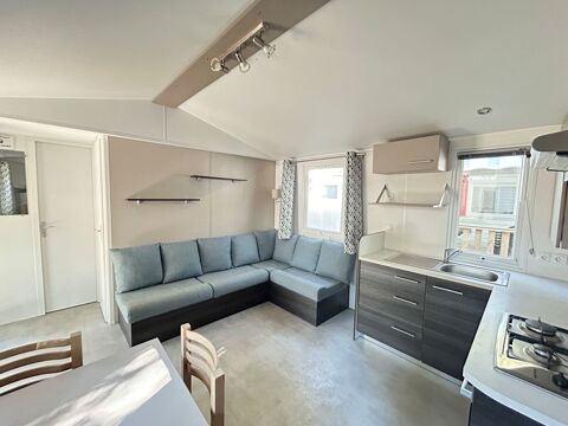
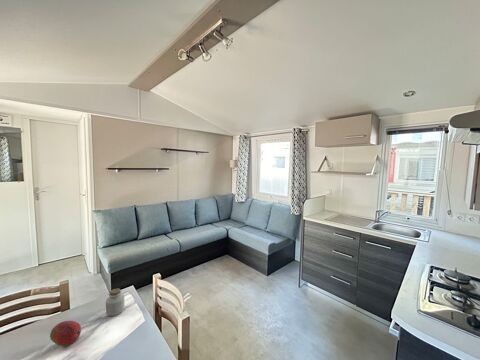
+ fruit (66, 332)
+ jar (115, 300)
